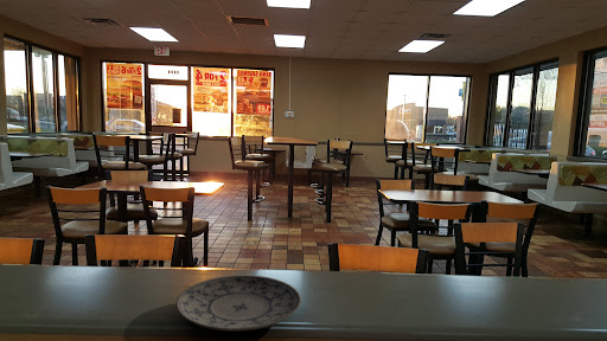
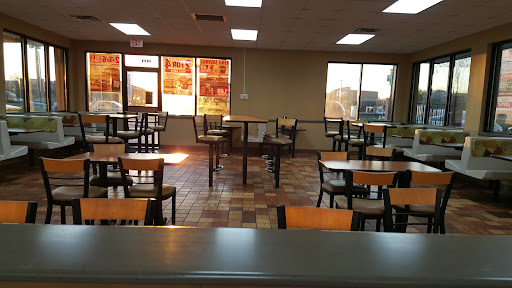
- plate (239, 303)
